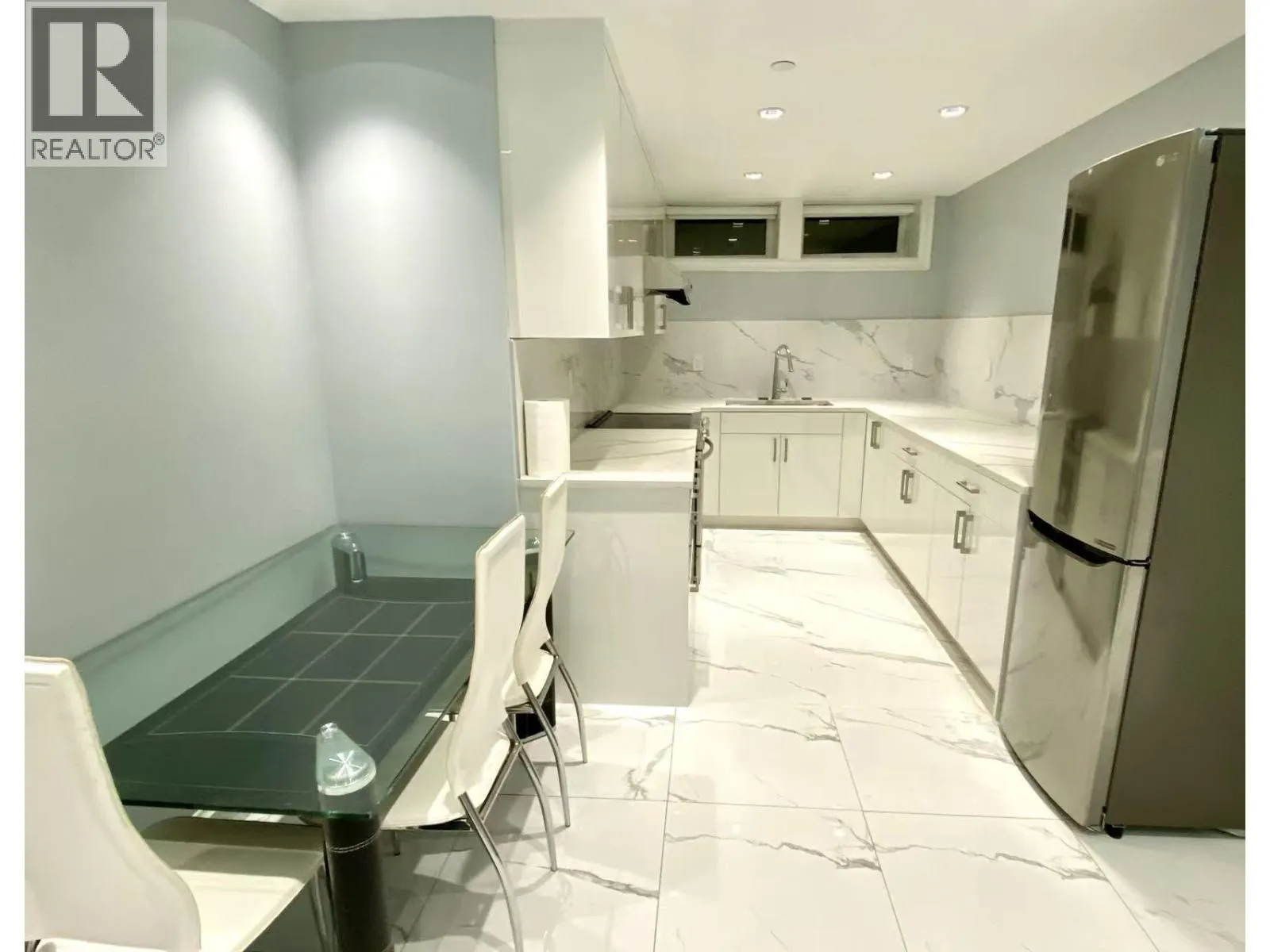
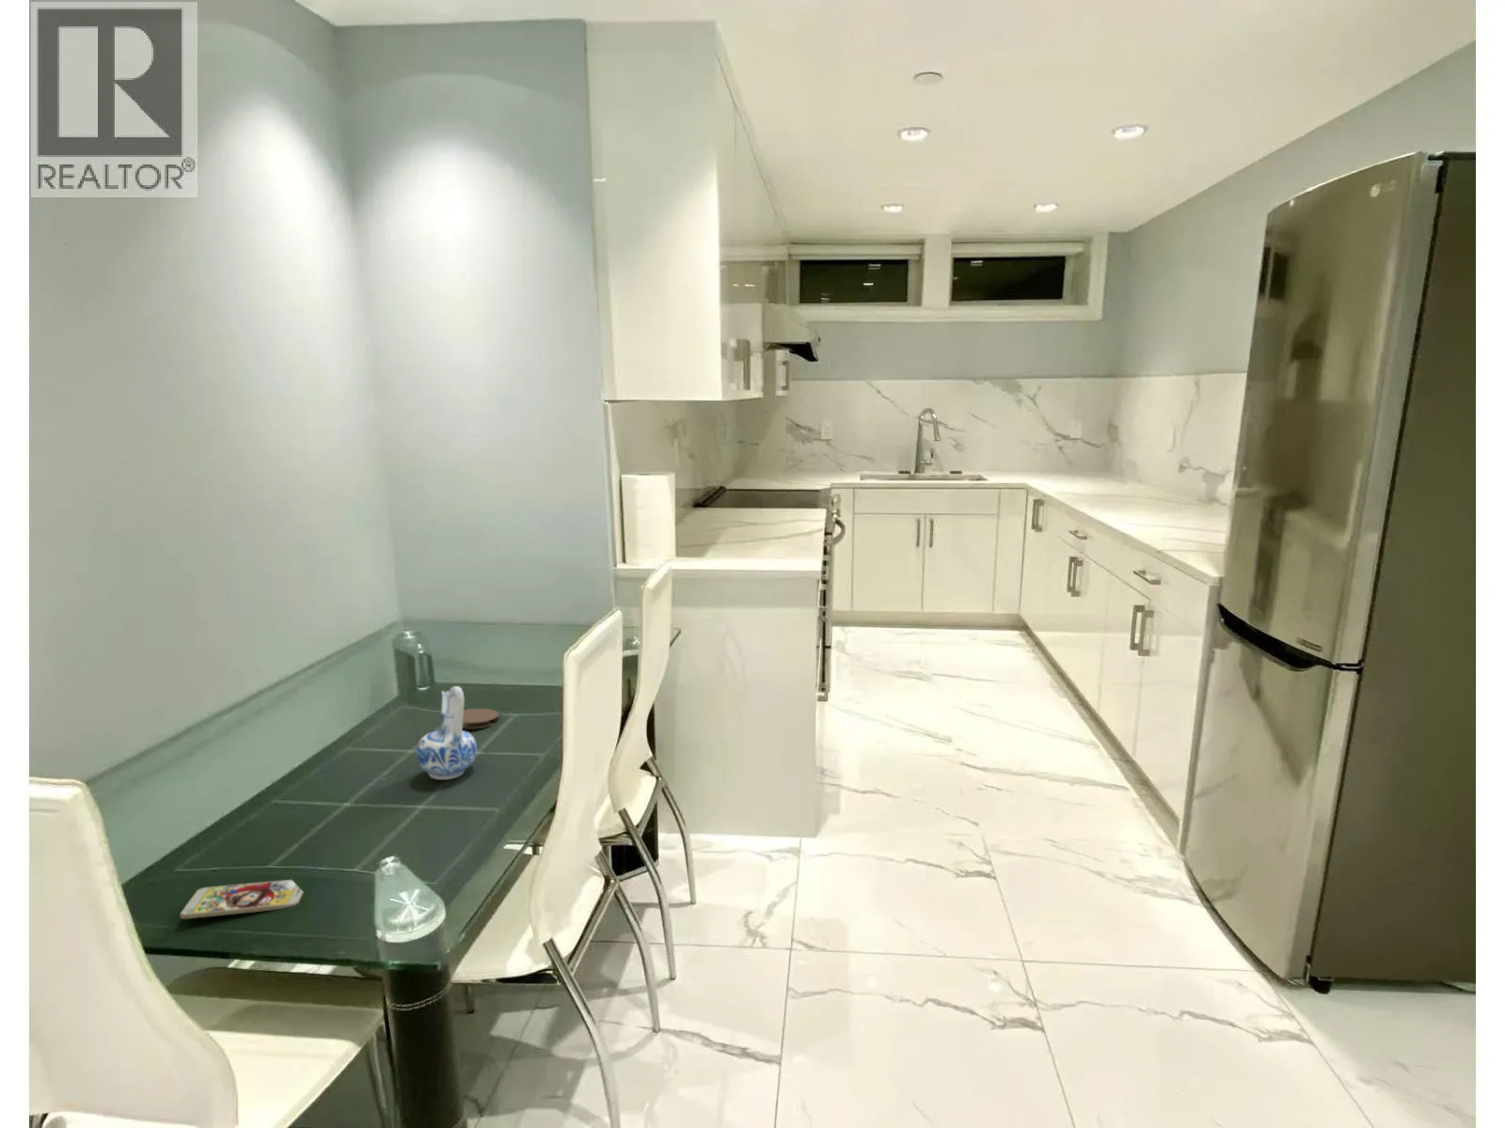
+ coaster (475, 718)
+ smartphone (248, 898)
+ ceramic pitcher (447, 729)
